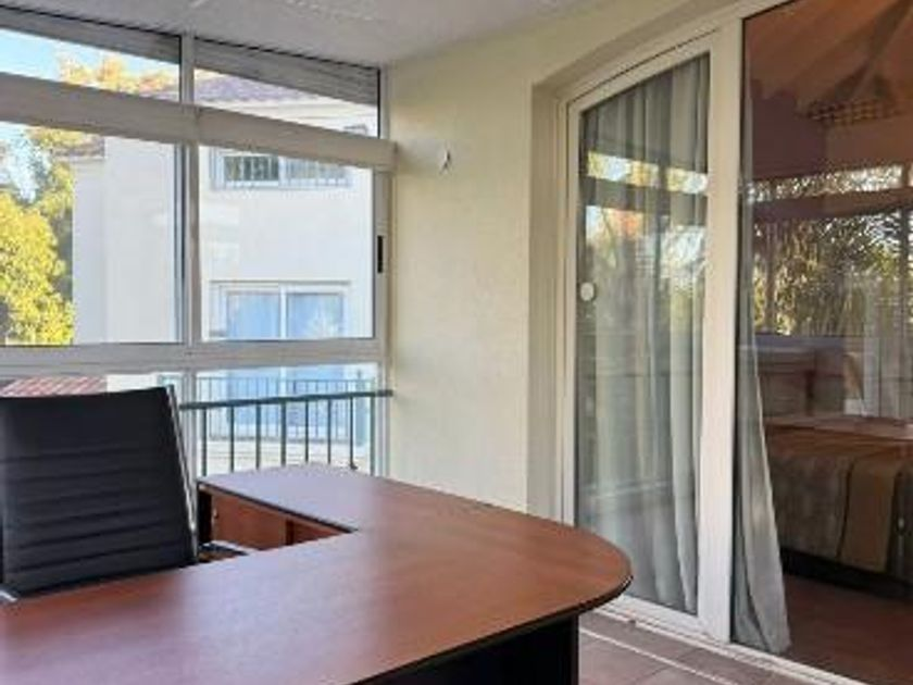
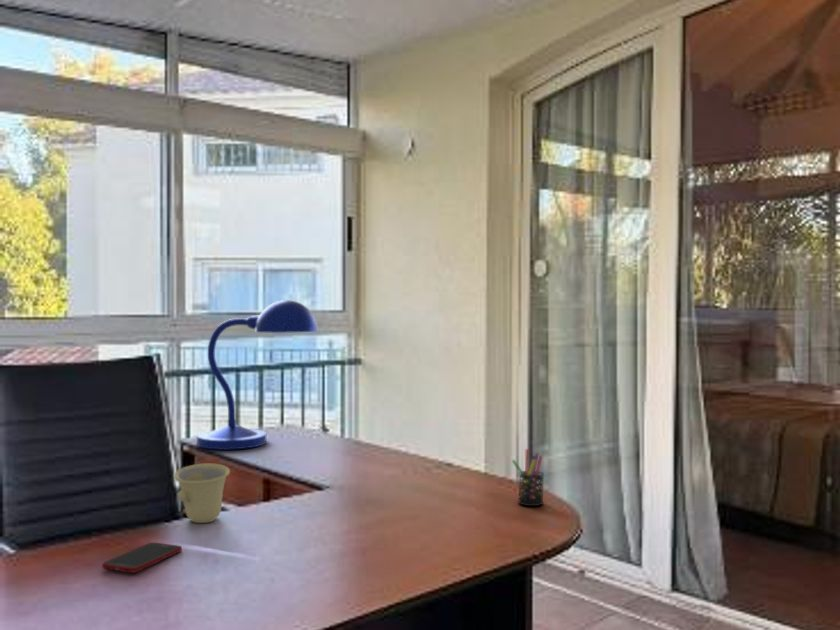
+ desk lamp (228, 384)
+ cup (202, 495)
+ cell phone (143, 557)
+ pen holder (527, 476)
